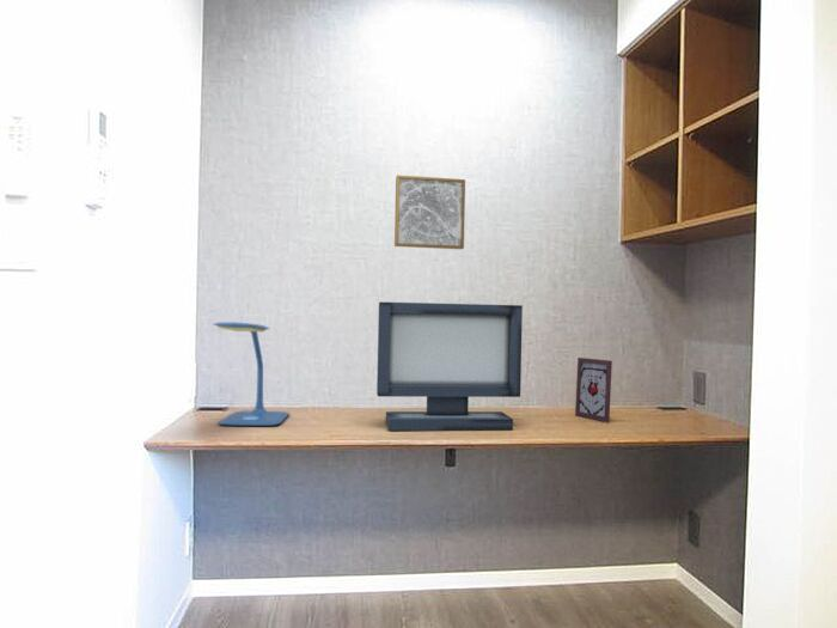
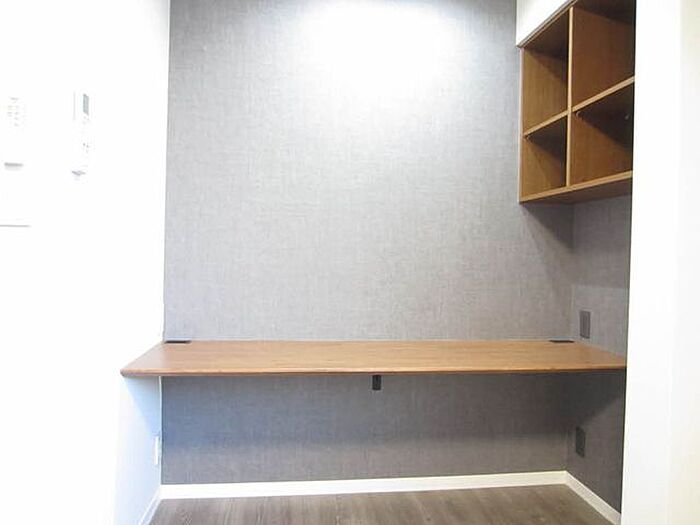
- desk lamp (257, 373)
- wall art (429, 213)
- picture frame (599, 388)
- monitor (448, 364)
